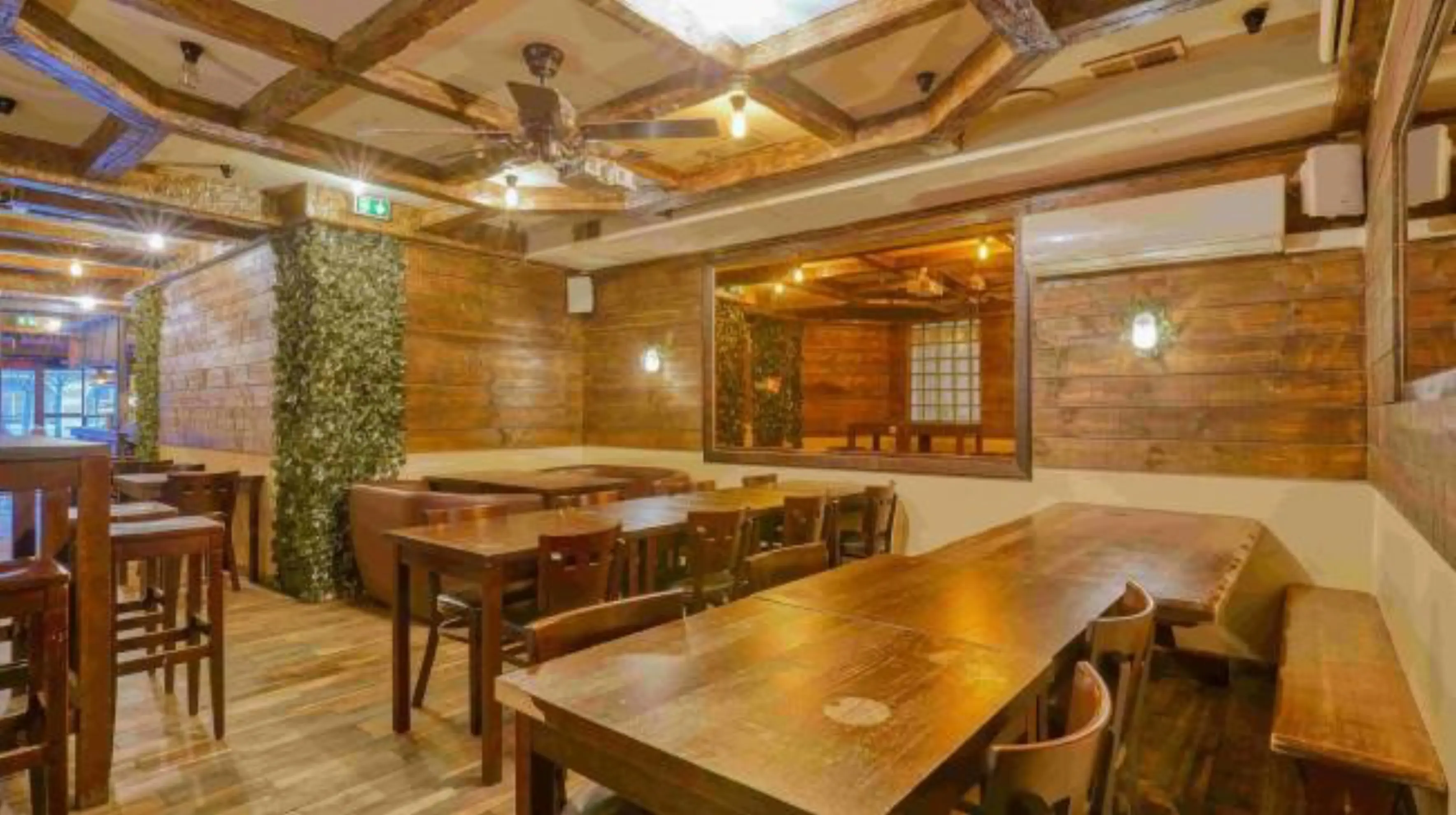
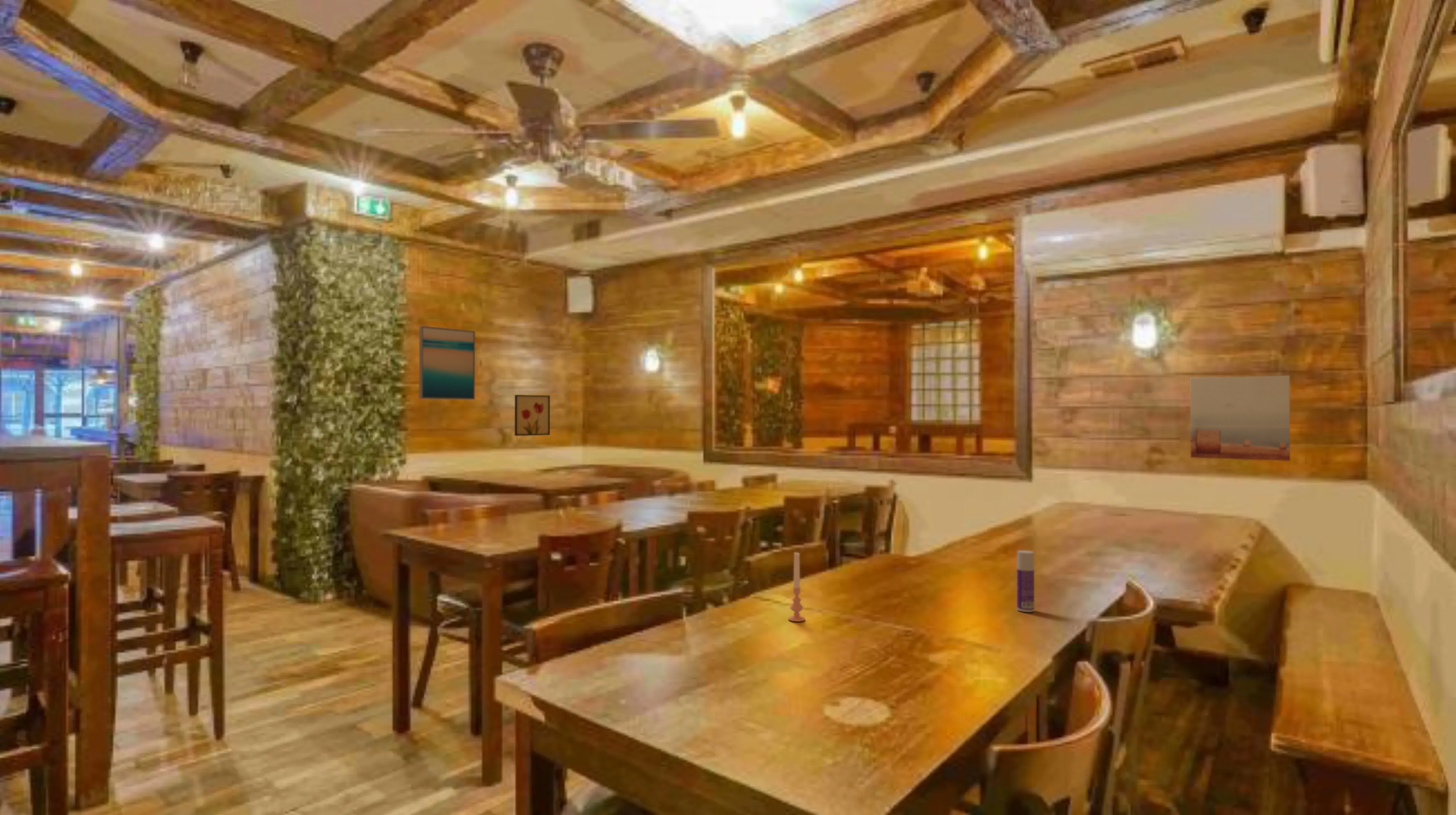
+ wall art (447, 364)
+ wall art (1238, 418)
+ candle (797, 585)
+ wall art (532, 415)
+ bottle (1025, 581)
